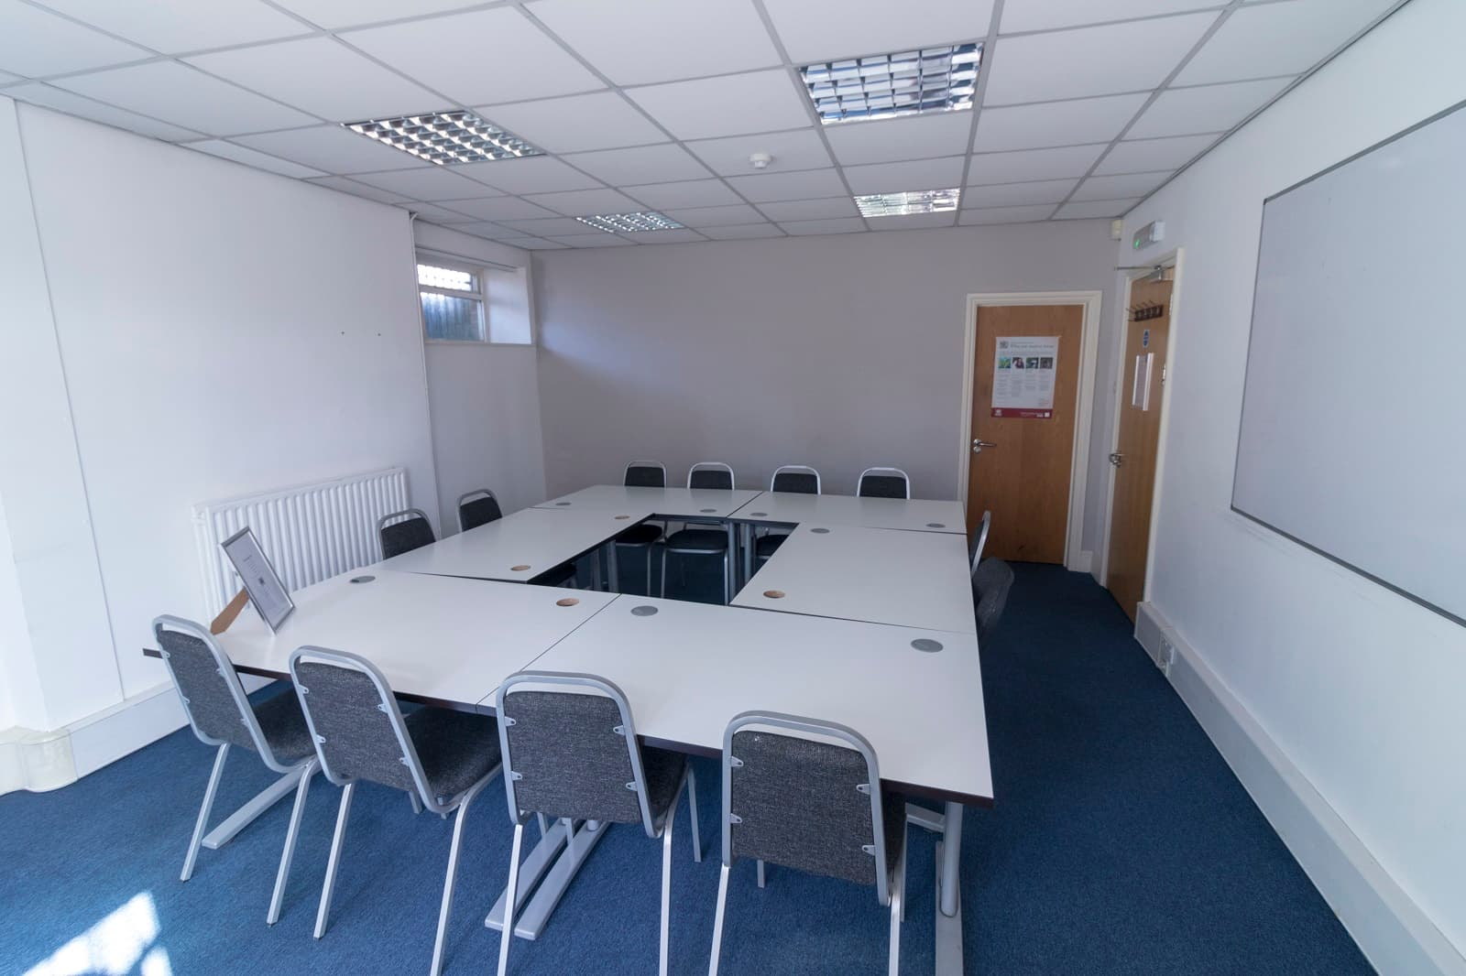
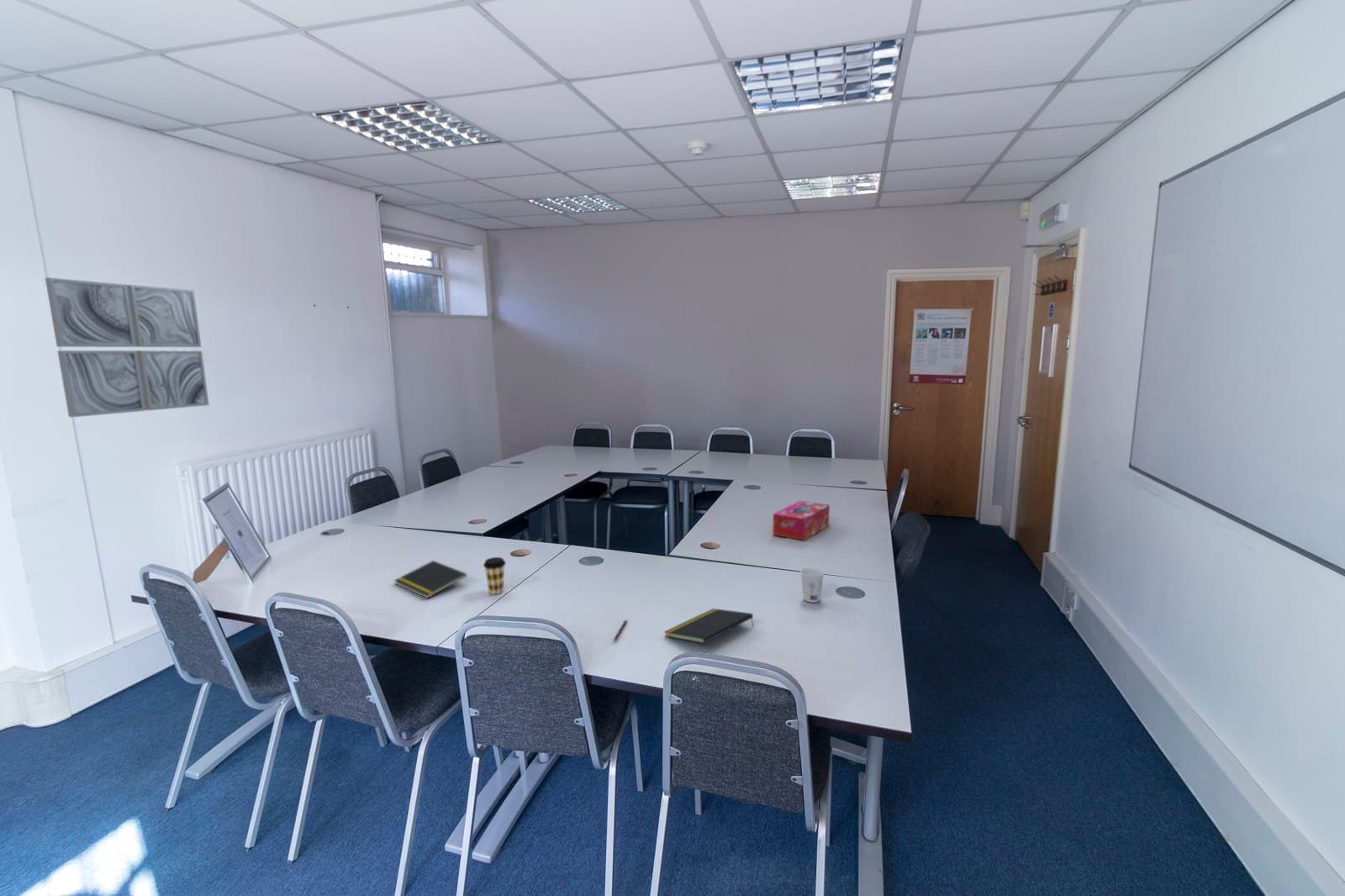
+ notepad (709, 625)
+ coffee cup (495, 576)
+ tissue box (801, 519)
+ wall art (136, 346)
+ notepad (430, 578)
+ pen (620, 629)
+ cup (811, 585)
